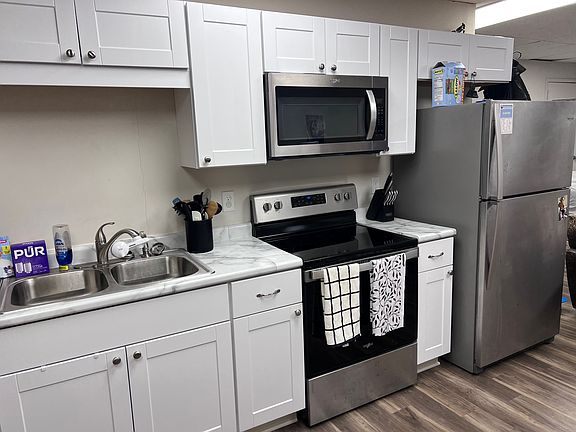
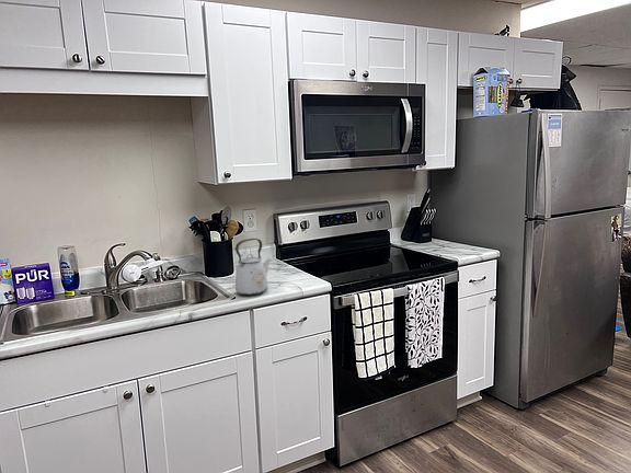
+ kettle (254, 265)
